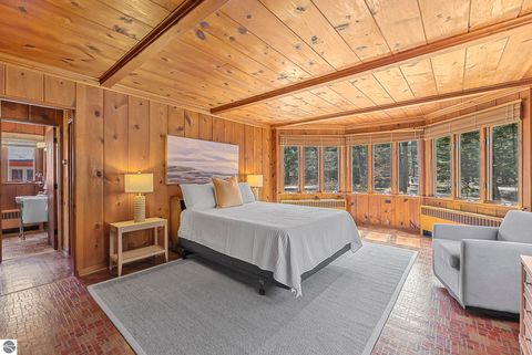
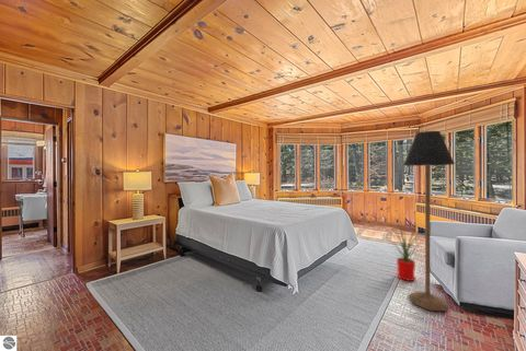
+ floor lamp (427, 217)
+ house plant (407, 249)
